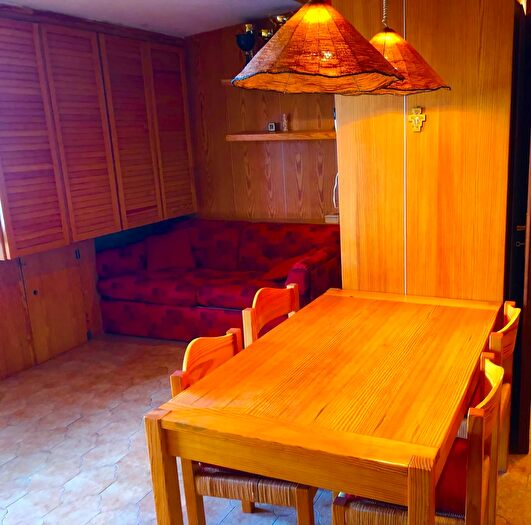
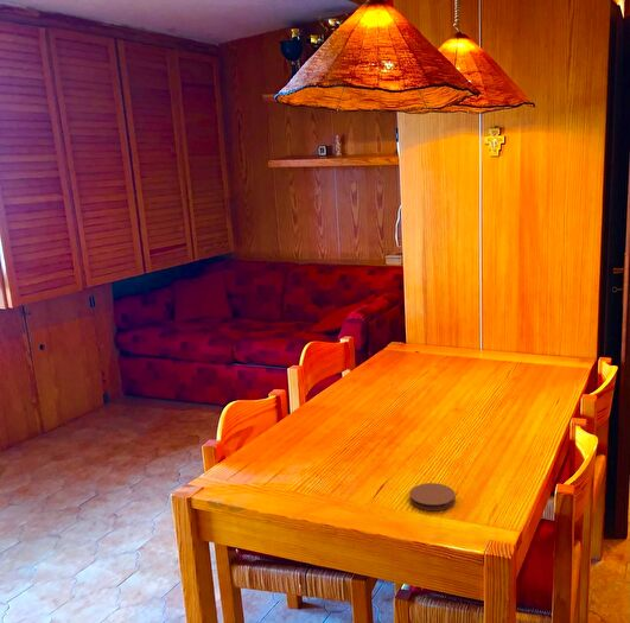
+ coaster (432, 496)
